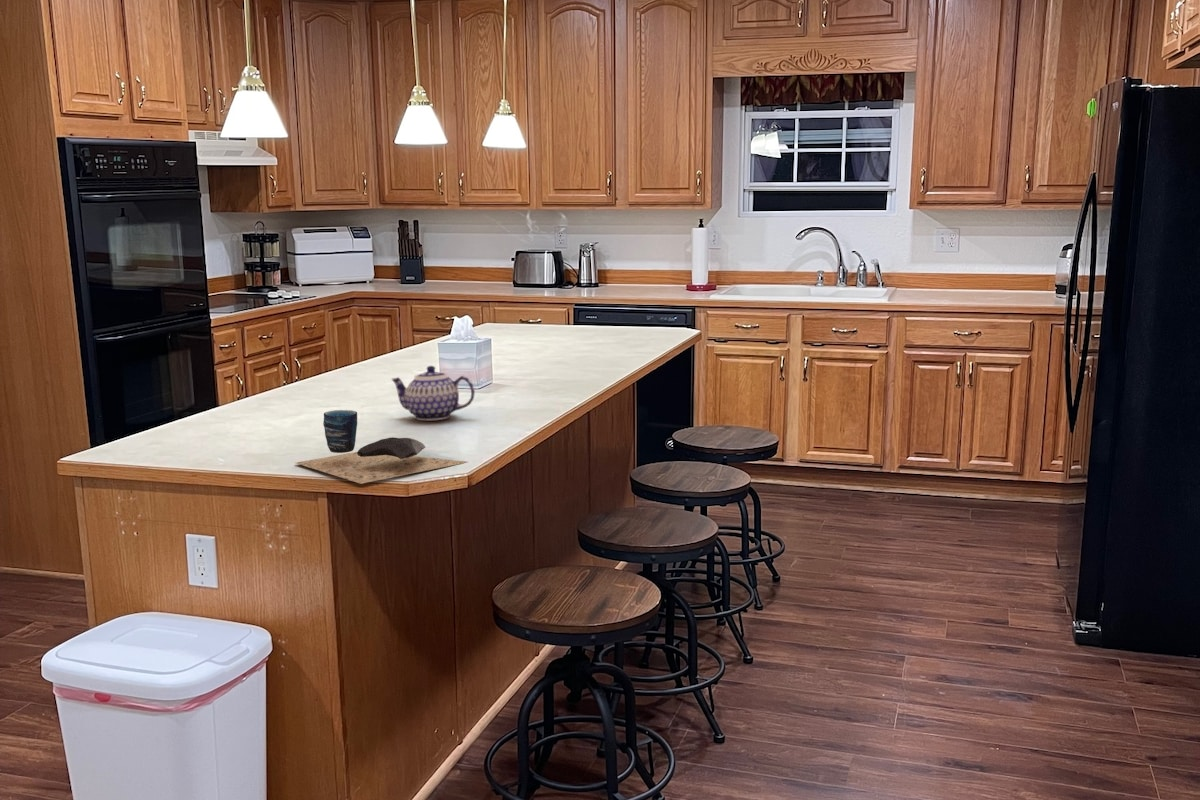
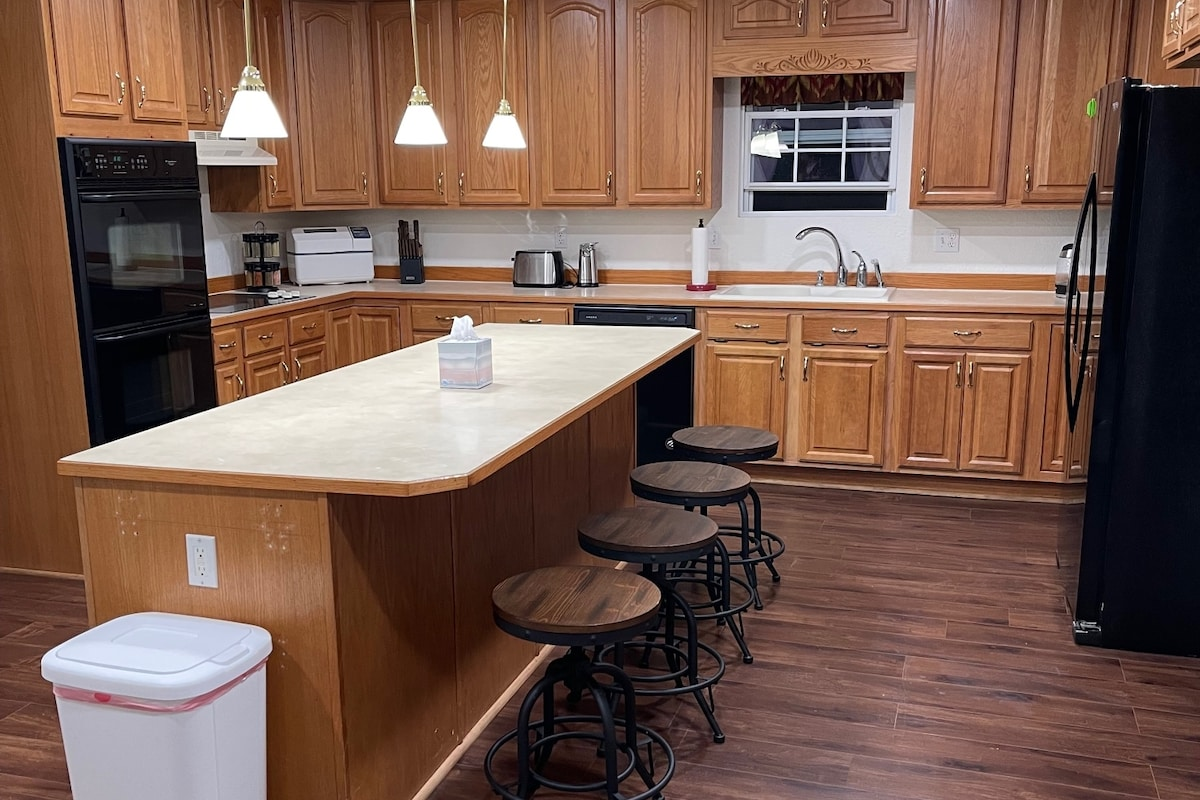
- cup (381, 439)
- teapot (432, 391)
